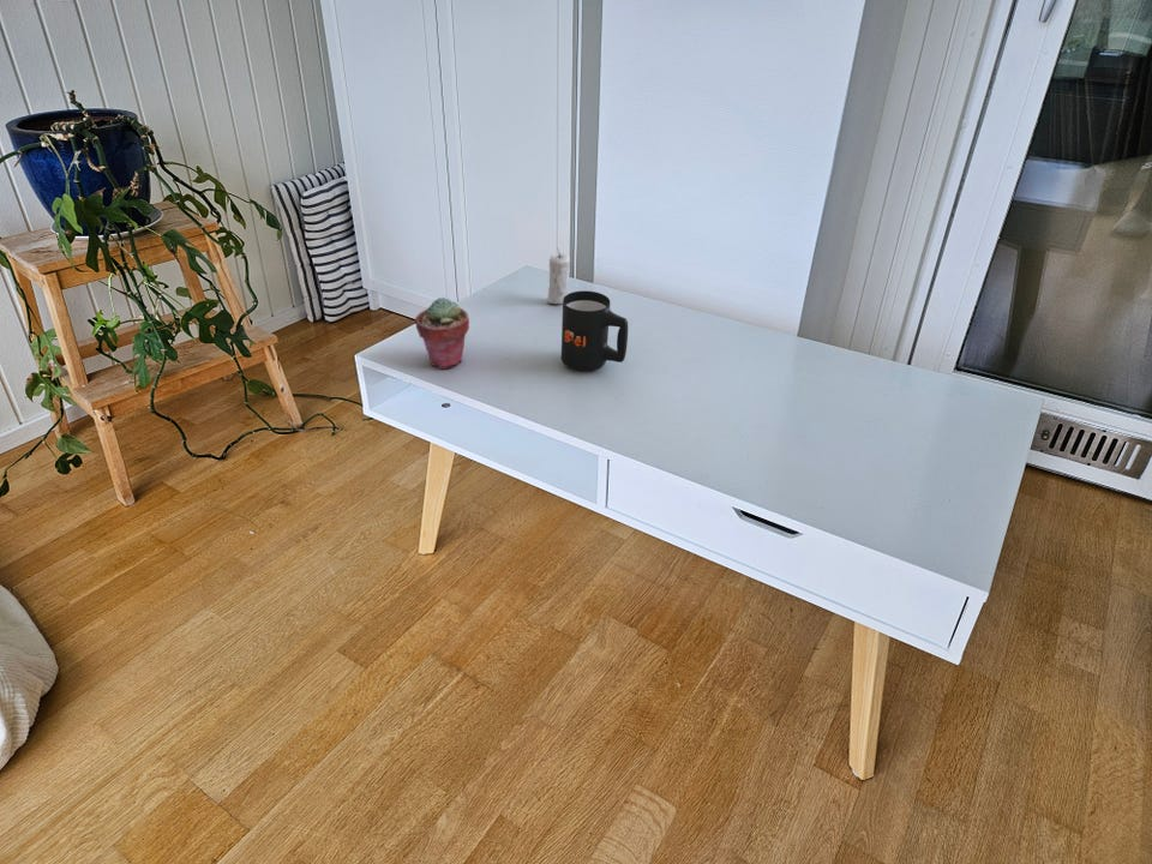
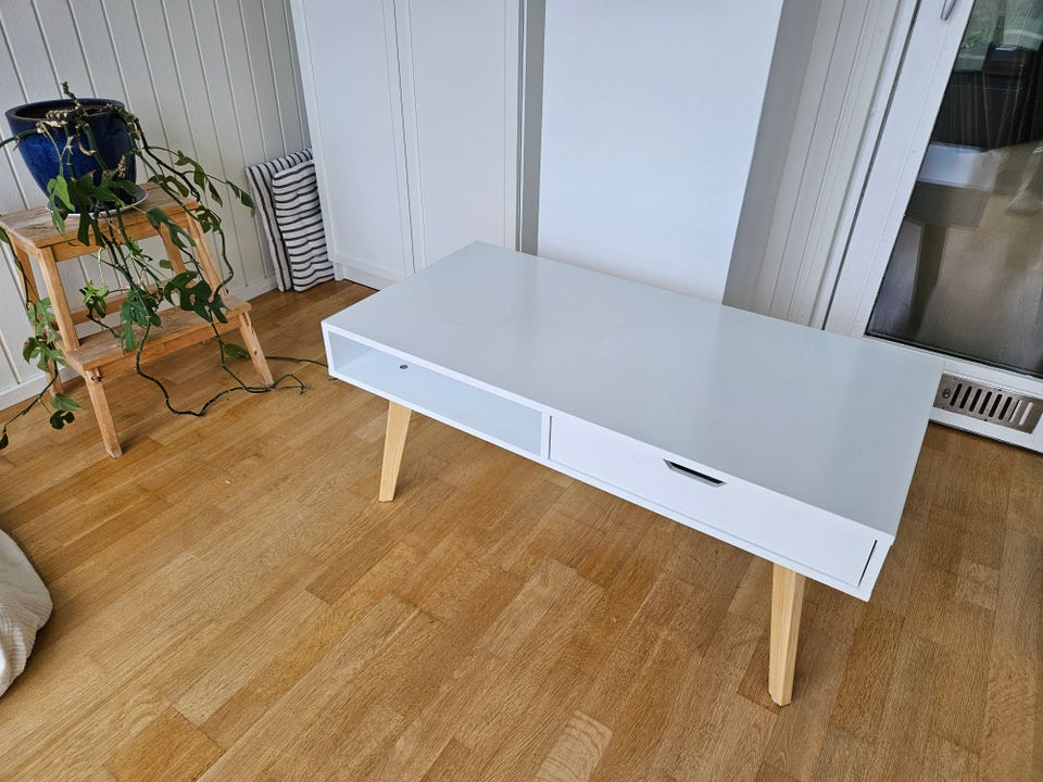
- mug (594, 334)
- potted succulent (443, 329)
- candle (558, 274)
